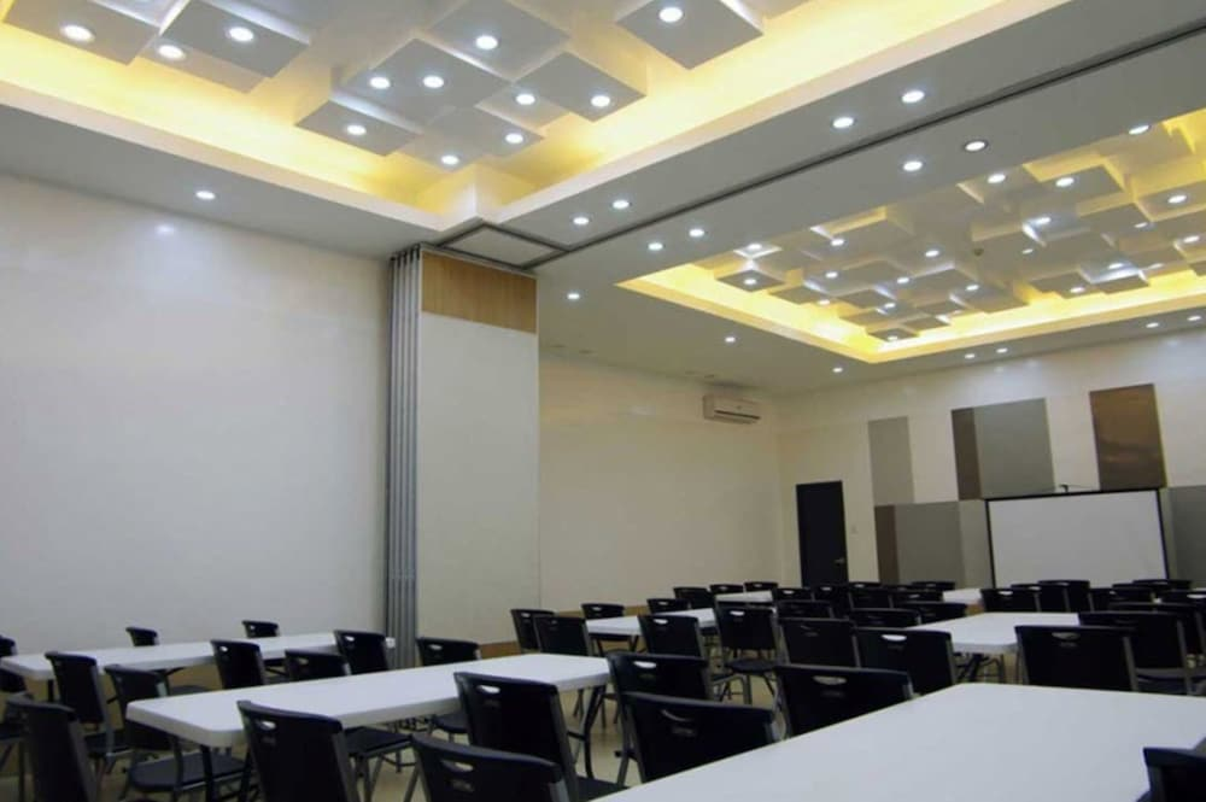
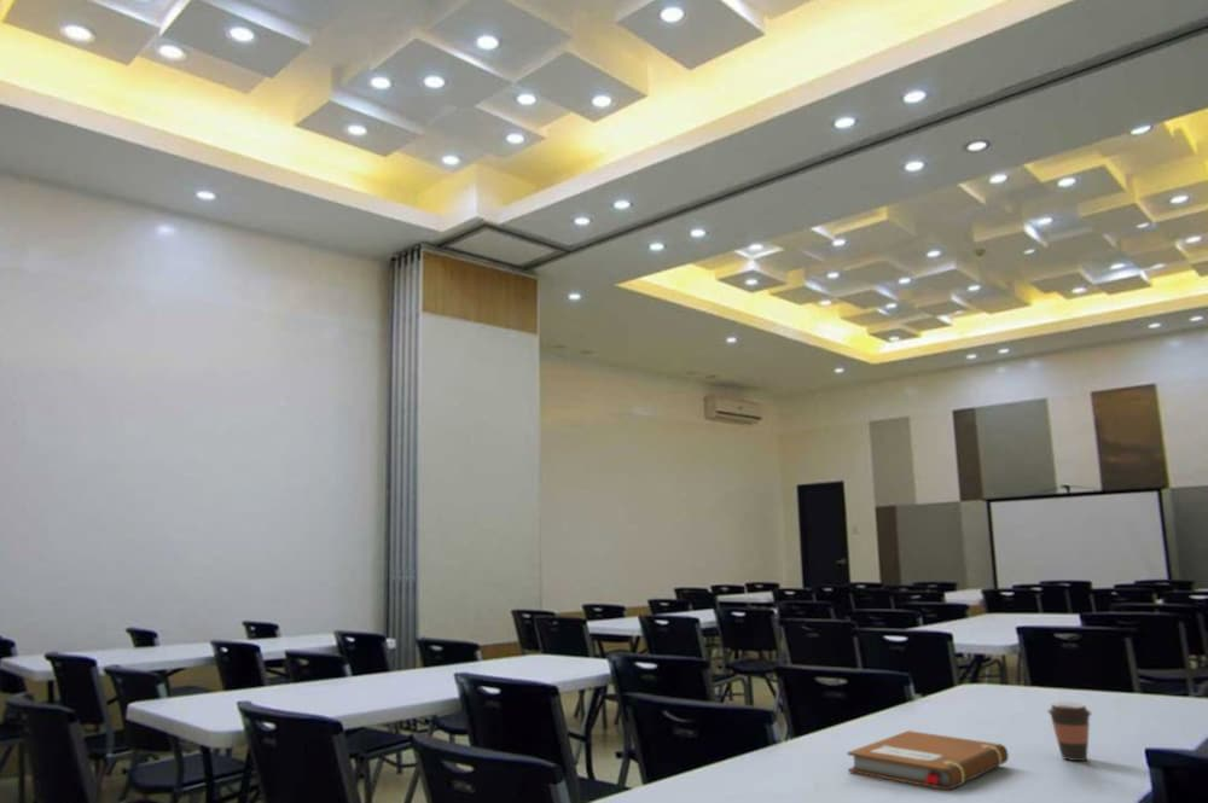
+ coffee cup (1070, 731)
+ notebook (927, 758)
